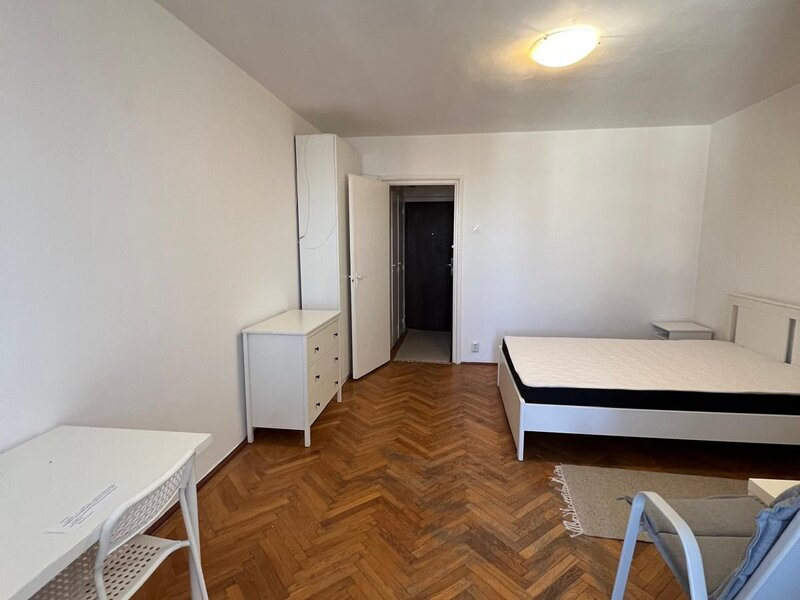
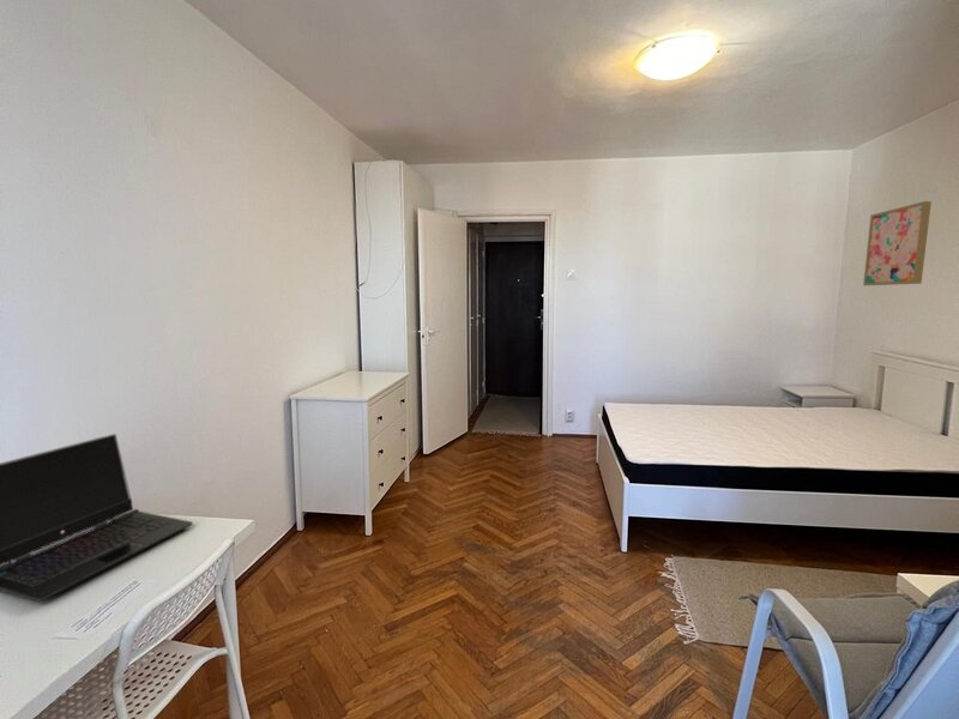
+ laptop computer (84, 506)
+ wall art (894, 247)
